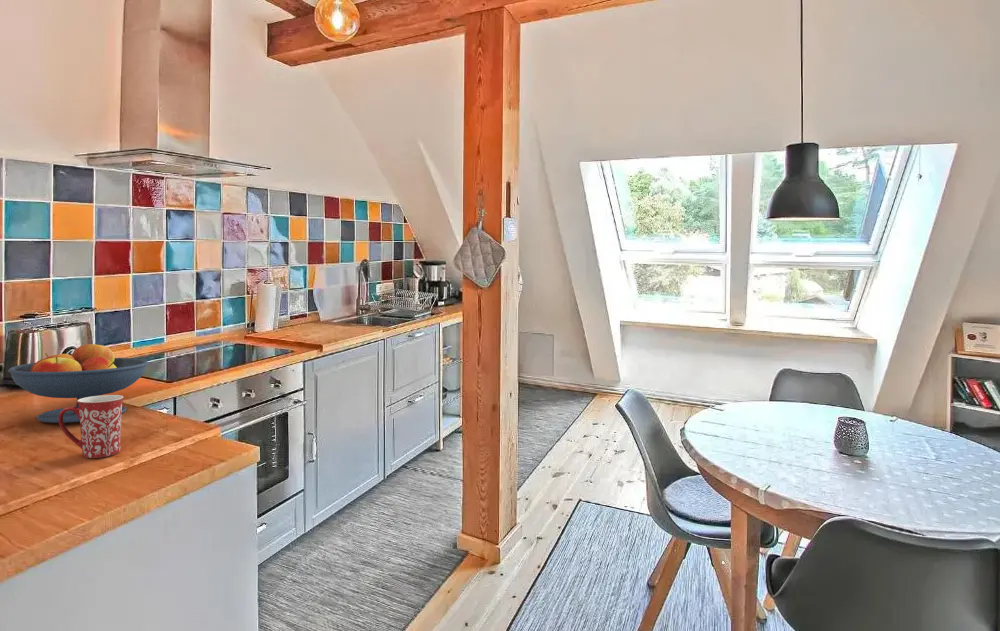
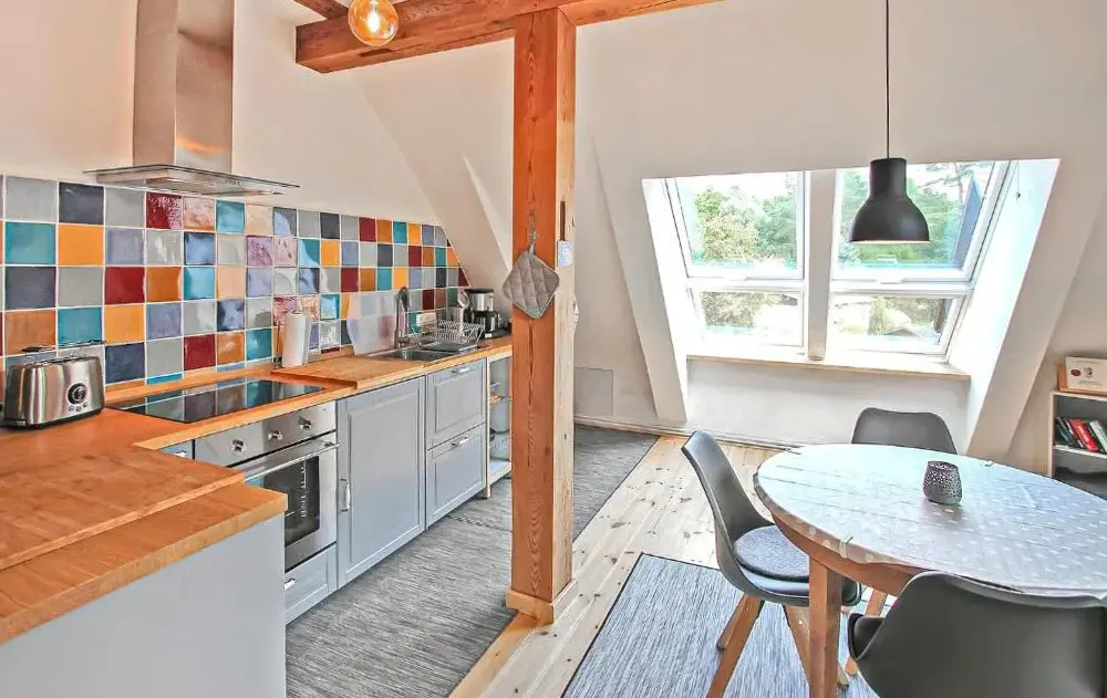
- mug (92, 426)
- fruit bowl (82, 380)
